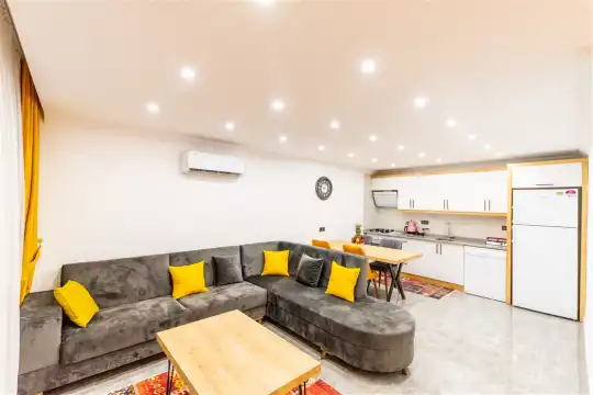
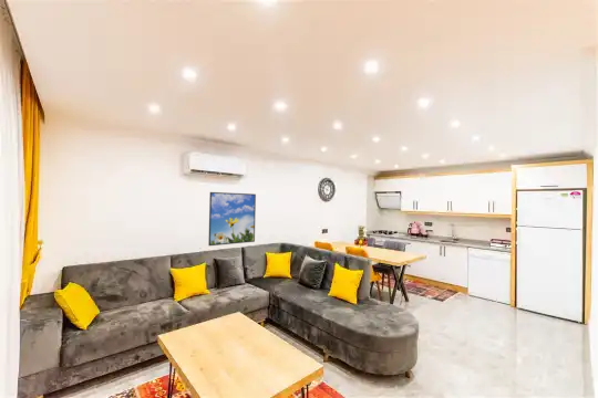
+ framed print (233, 218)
